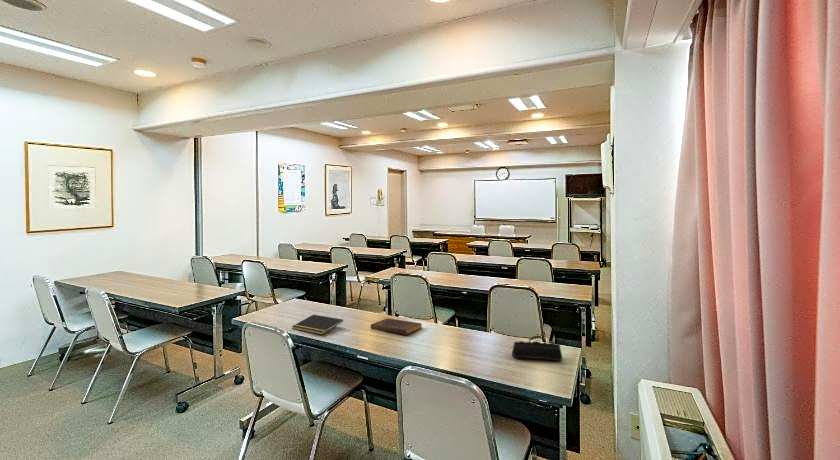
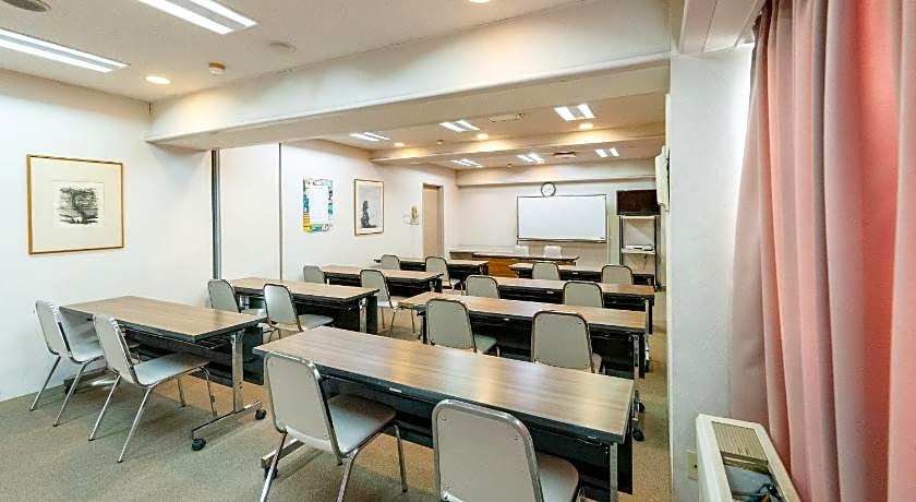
- notepad (317, 324)
- pencil case (536, 346)
- book (396, 326)
